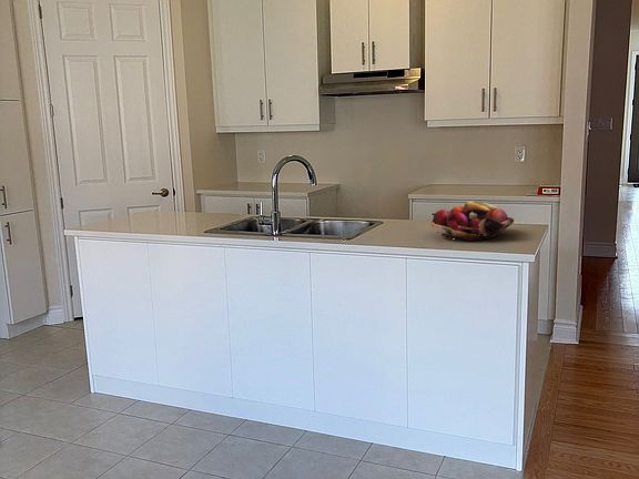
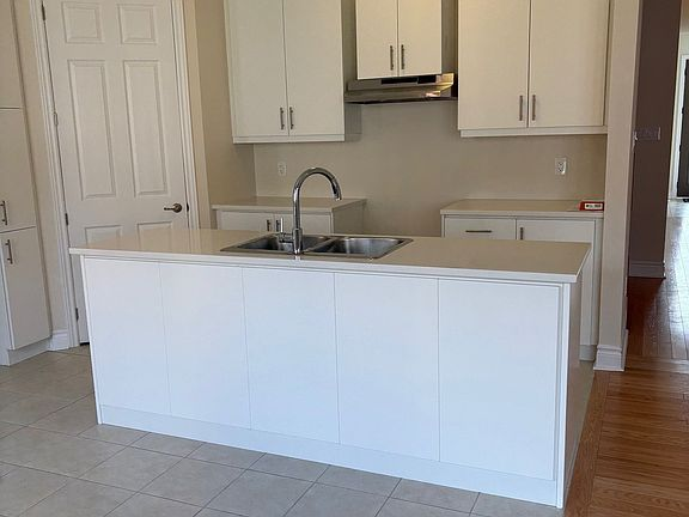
- fruit basket (471, 220)
